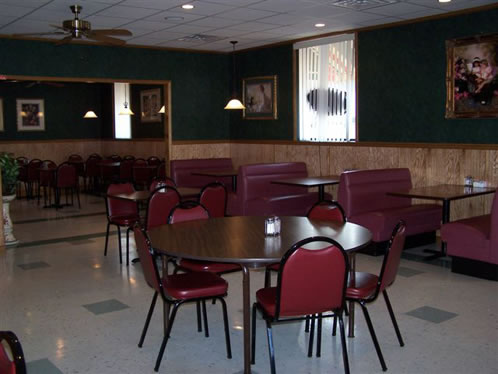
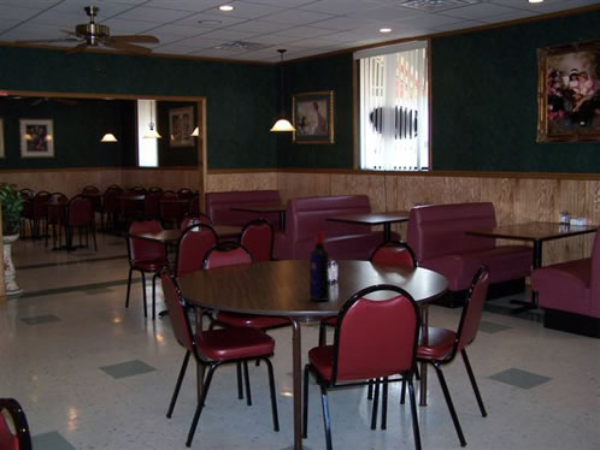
+ liquor bottle (319, 265)
